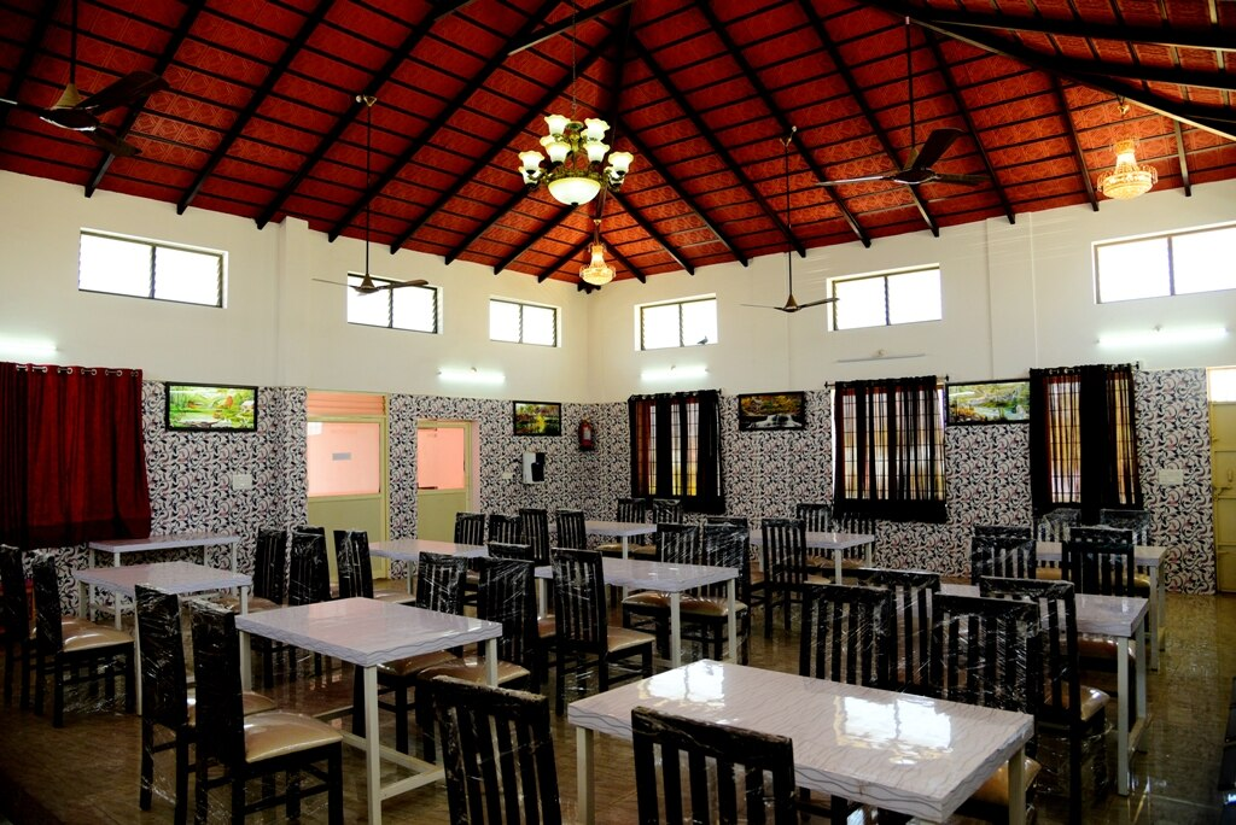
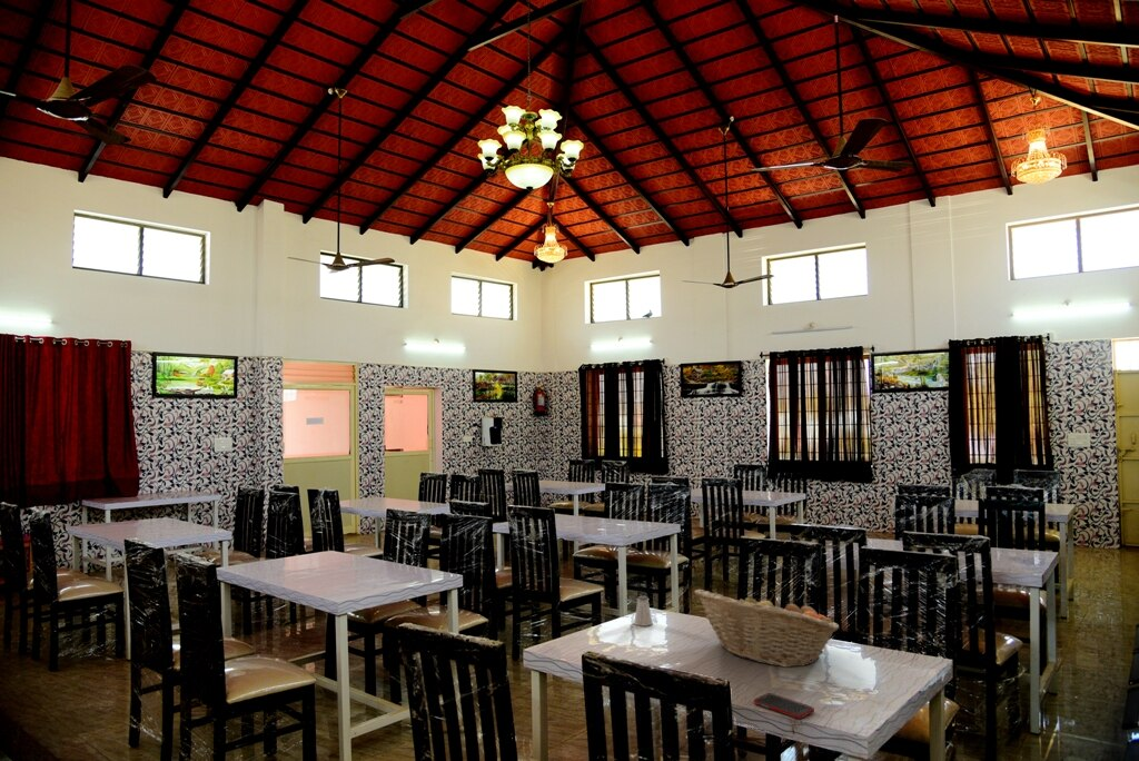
+ saltshaker (643, 610)
+ cell phone (783, 705)
+ fruit basket (763, 620)
